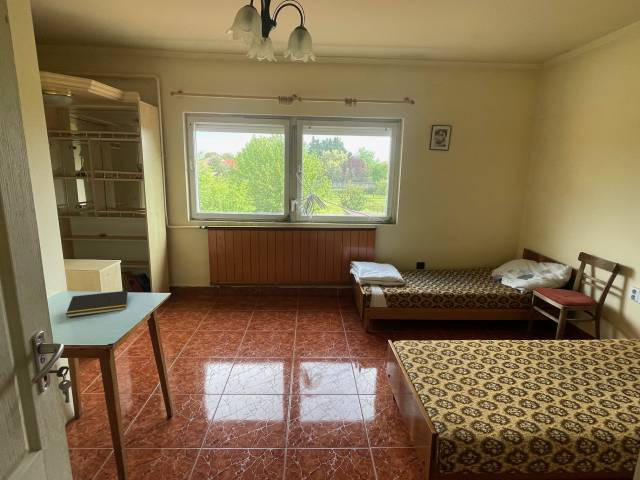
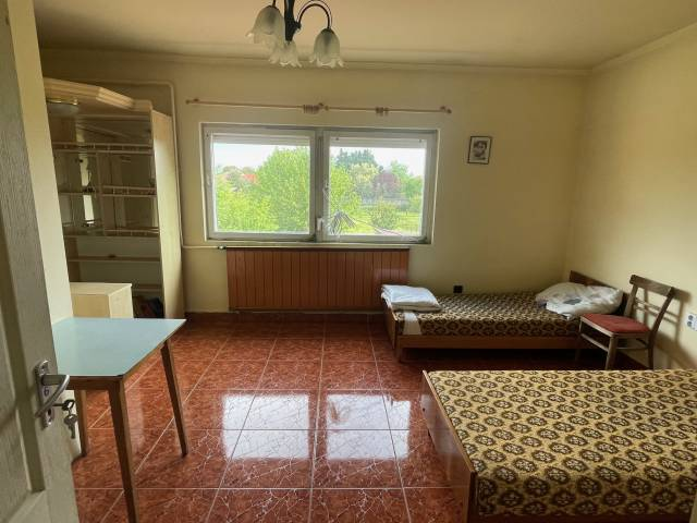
- notepad (99, 302)
